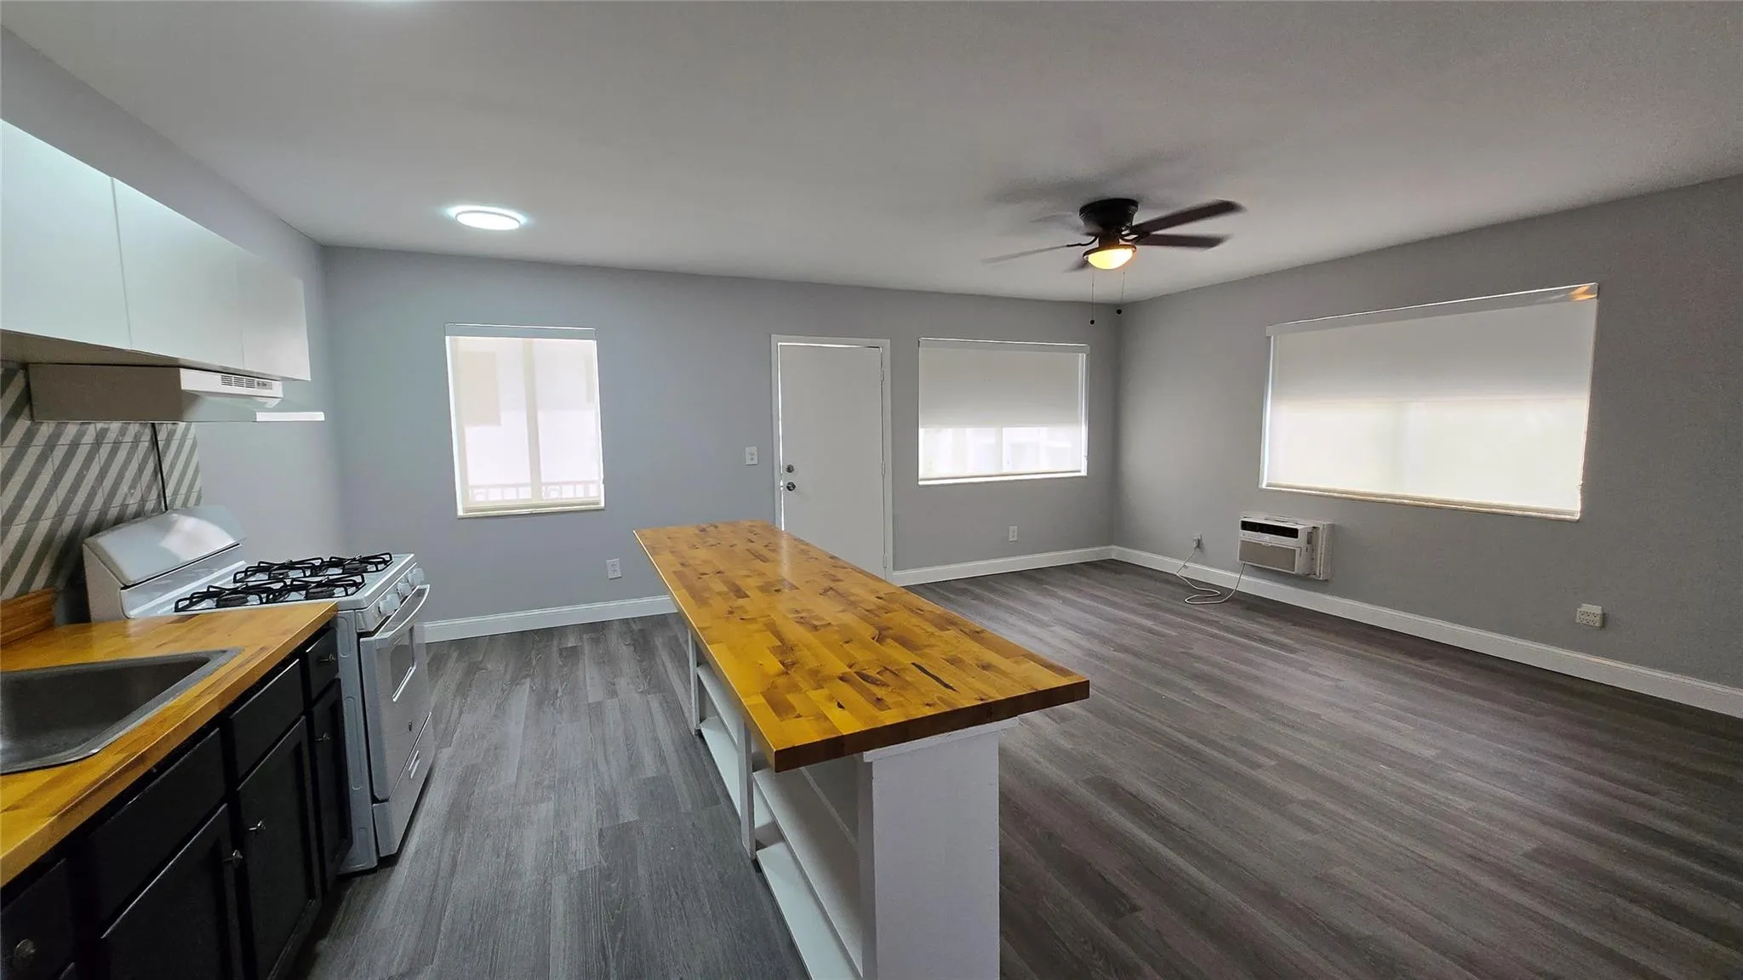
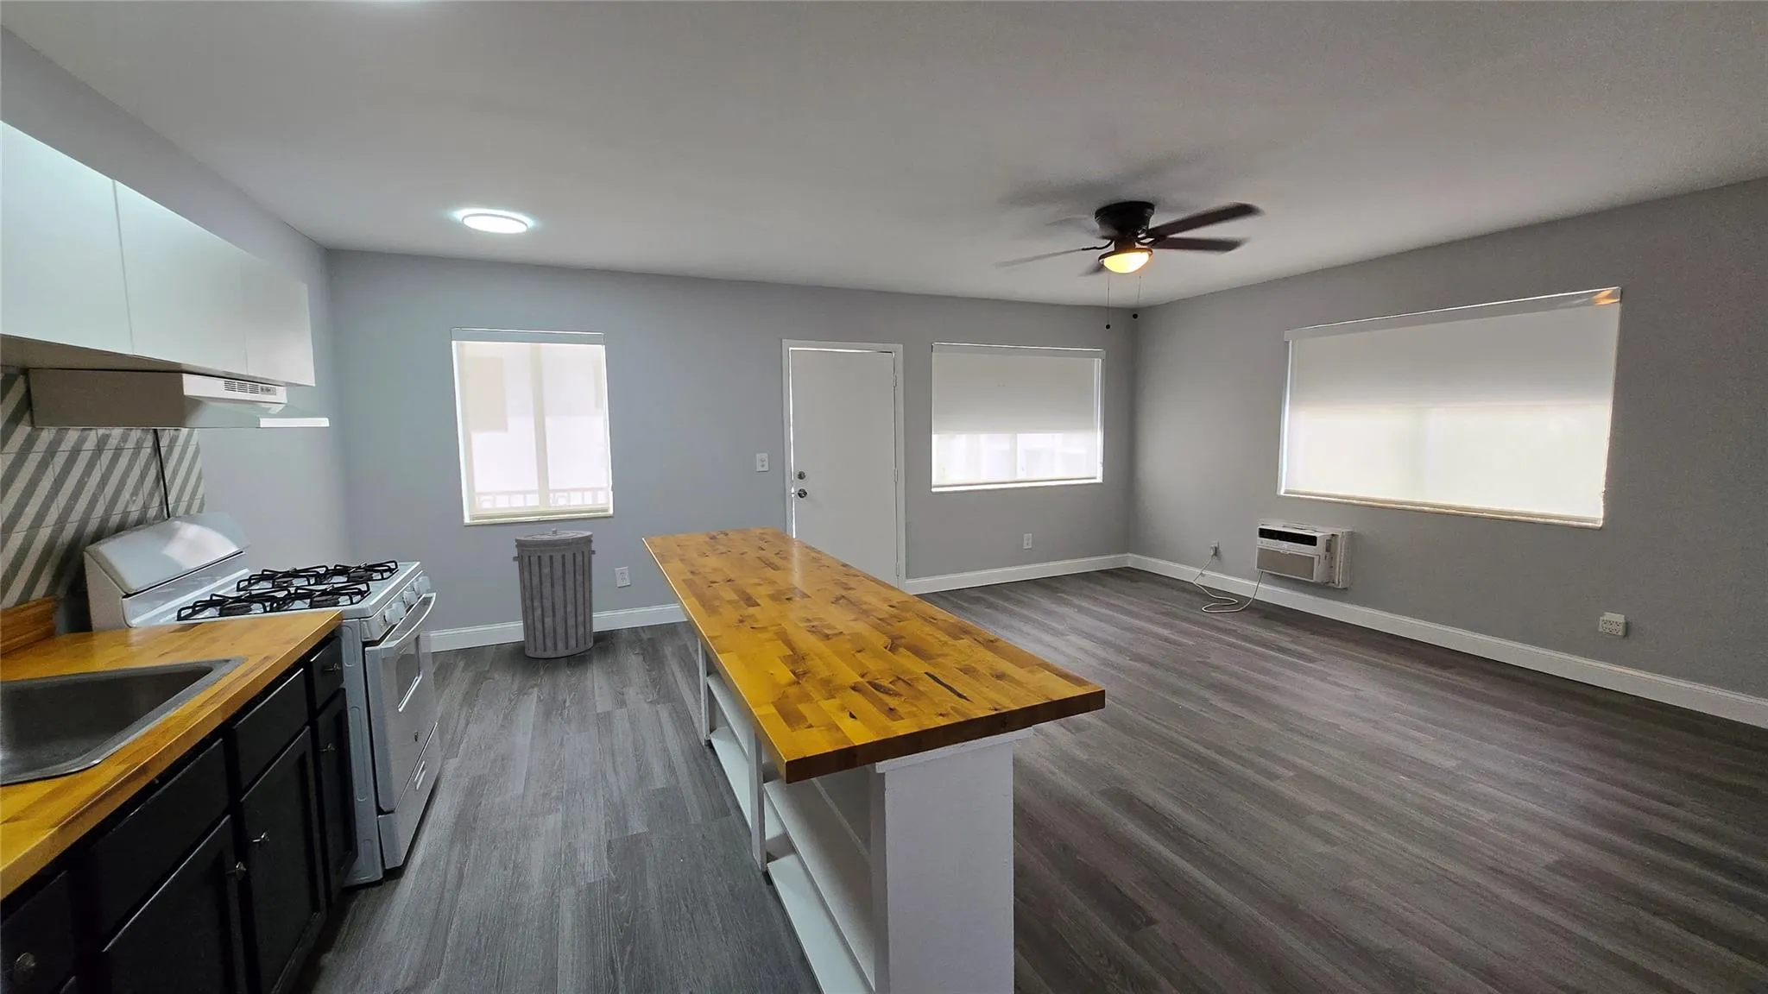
+ trash can (556, 589)
